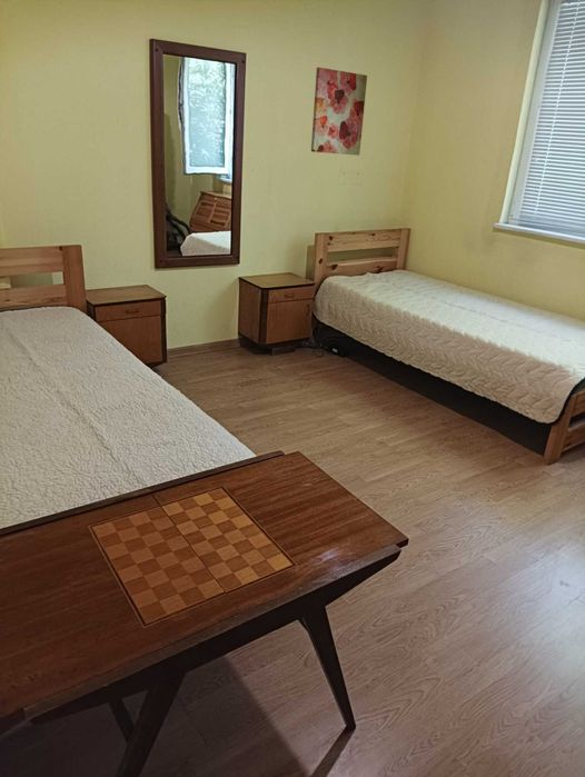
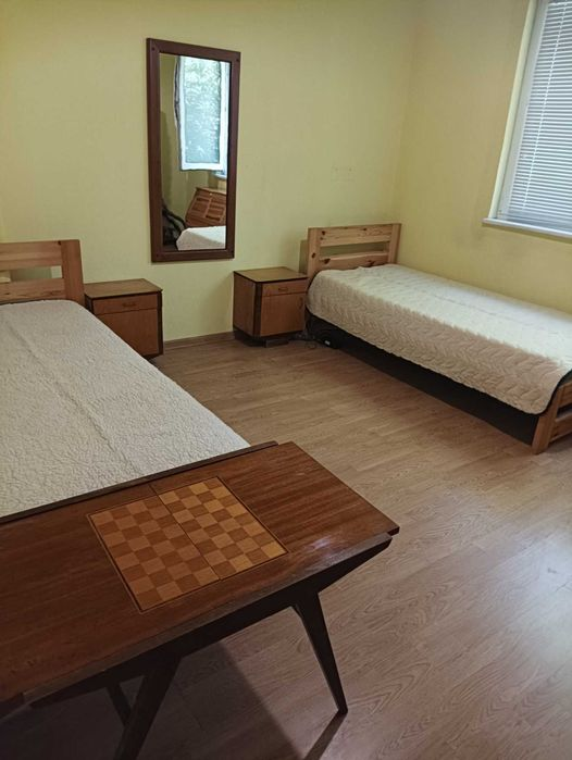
- wall art (338, 113)
